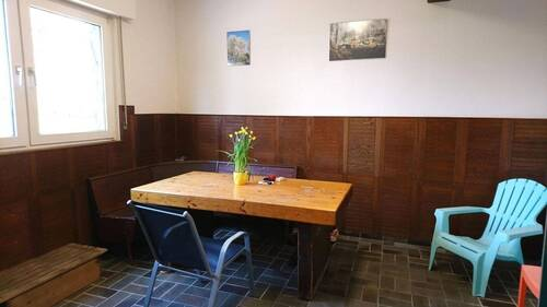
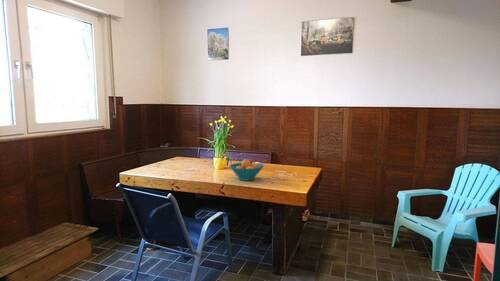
+ fruit bowl (246, 169)
